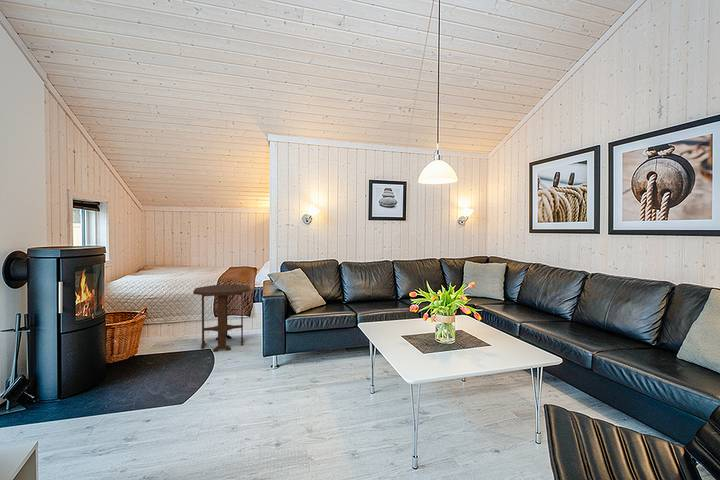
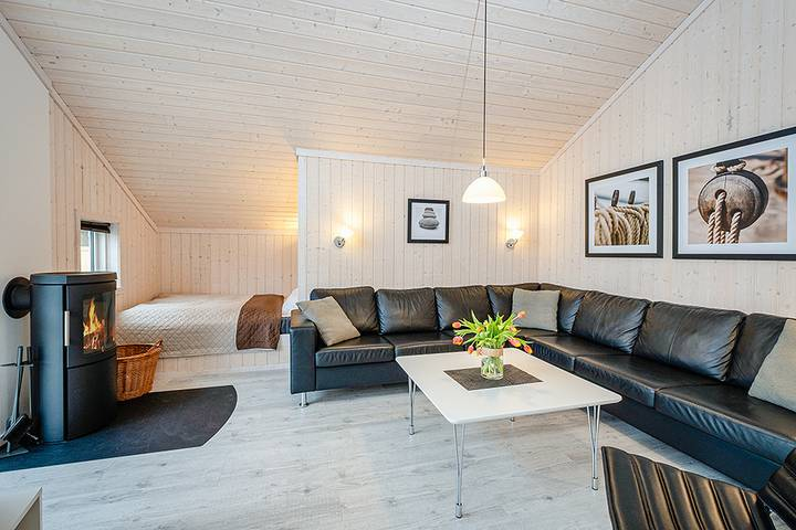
- side table (222, 316)
